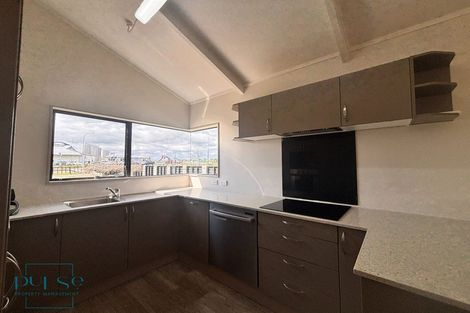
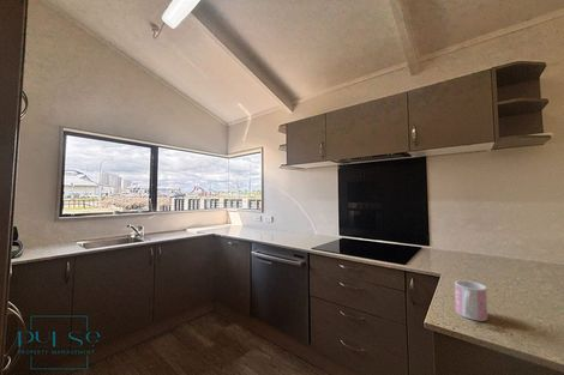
+ mug (469, 301)
